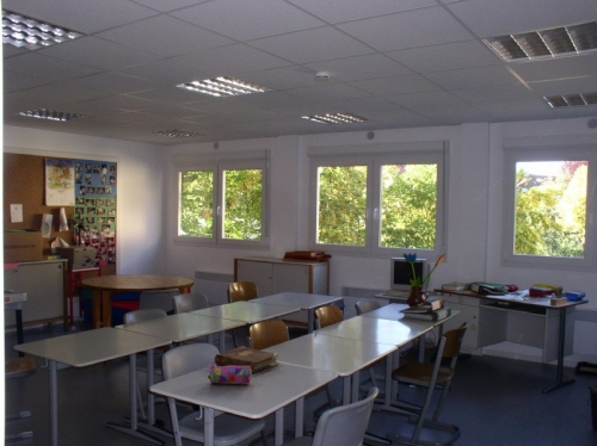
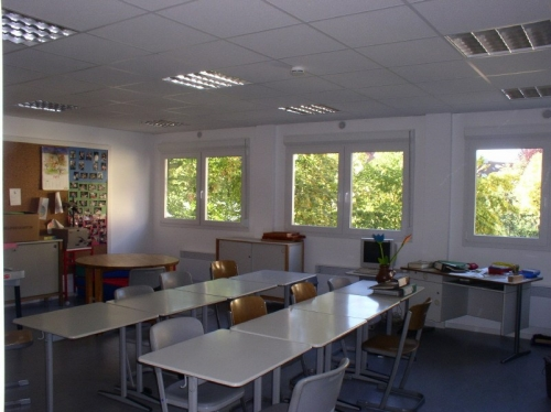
- pencil case (229, 373)
- book (246, 359)
